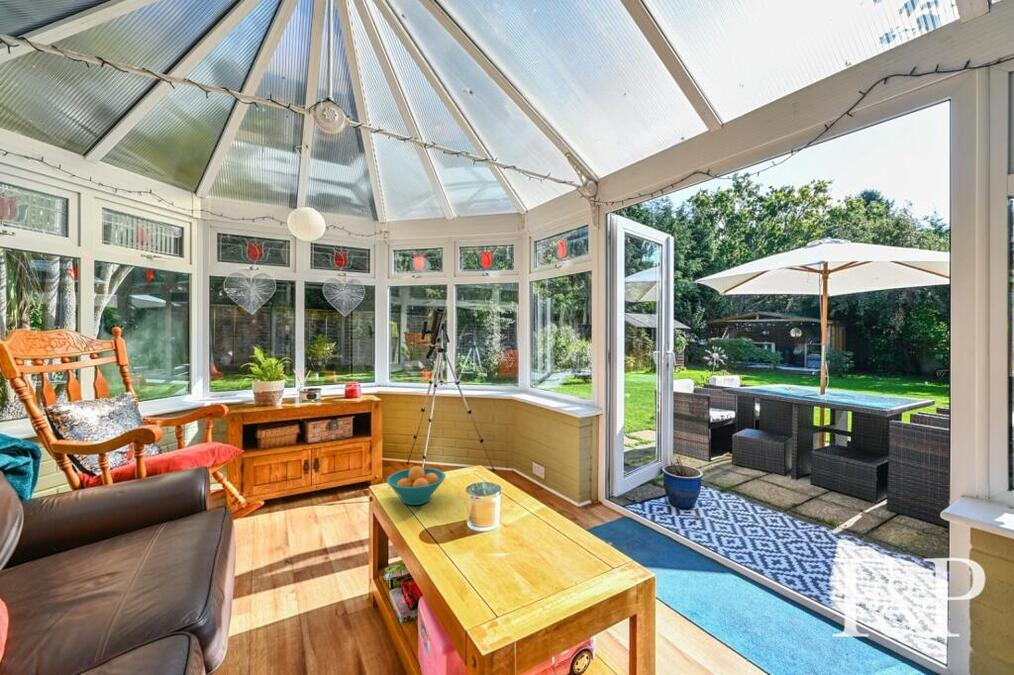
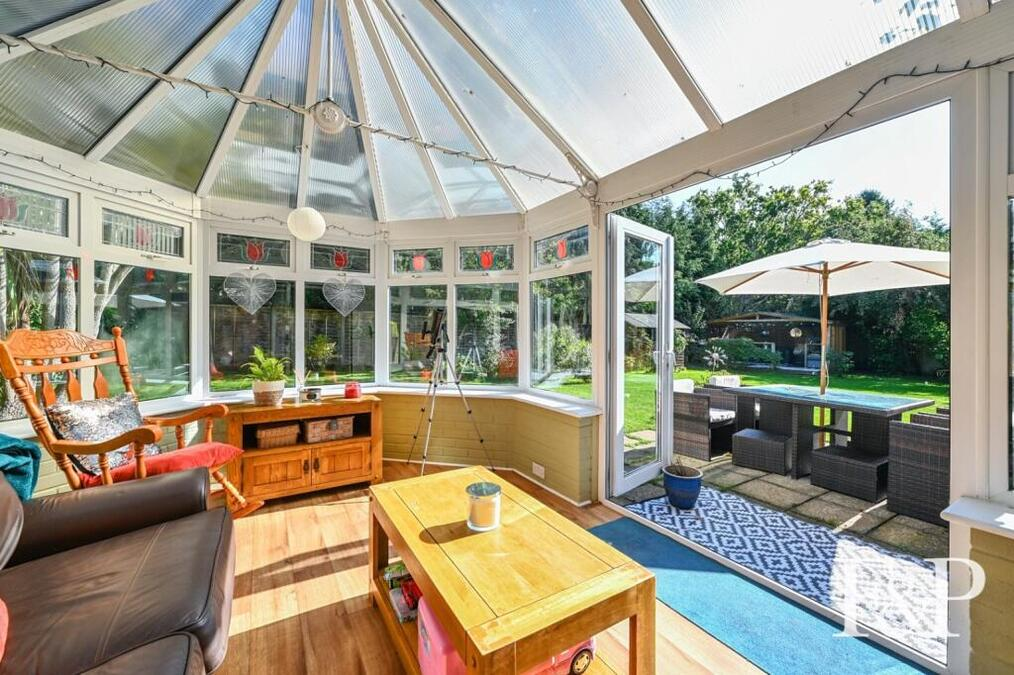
- fruit bowl (416, 483)
